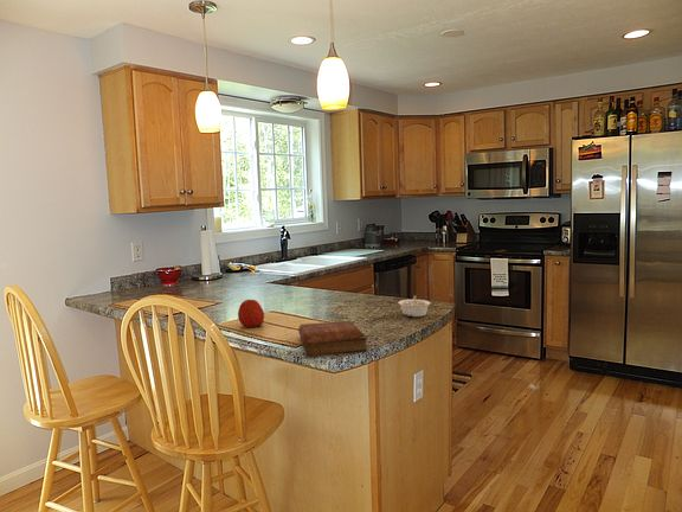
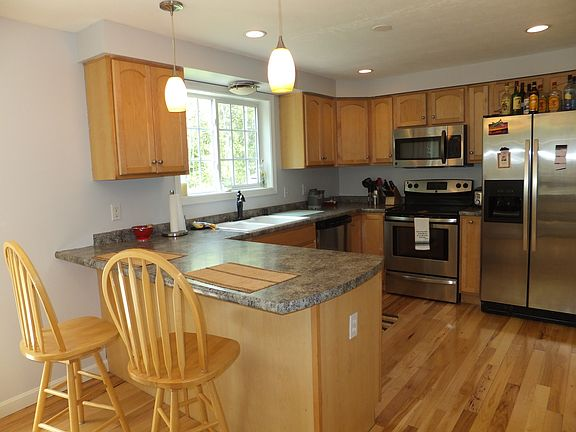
- bible (330, 337)
- apple (250, 312)
- legume (413, 307)
